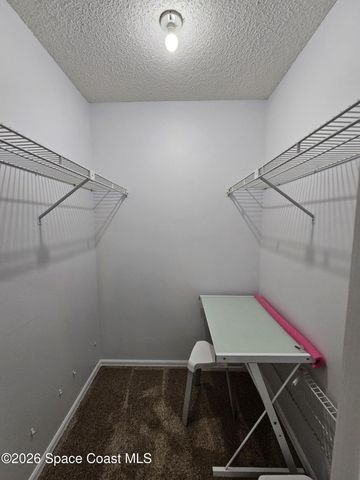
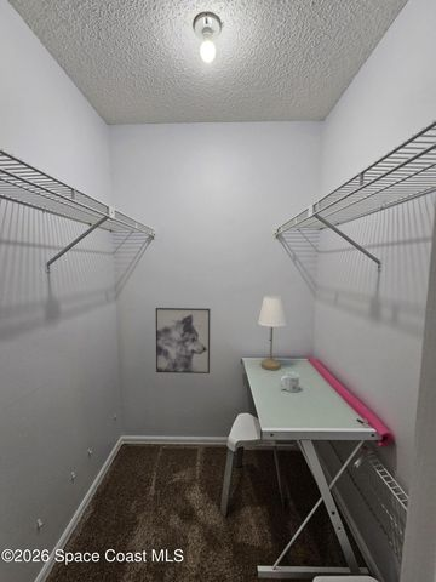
+ wall art (183, 341)
+ desk lamp (271, 331)
+ mug (288, 382)
